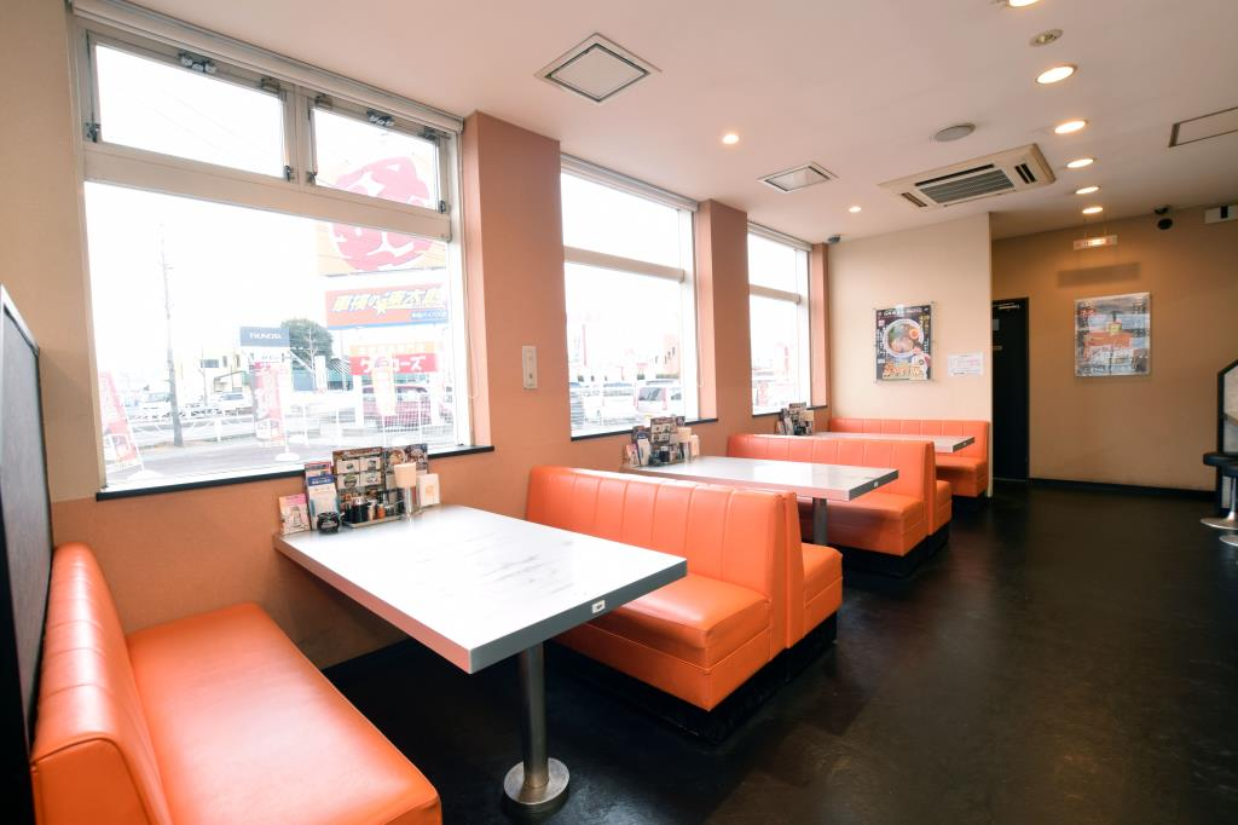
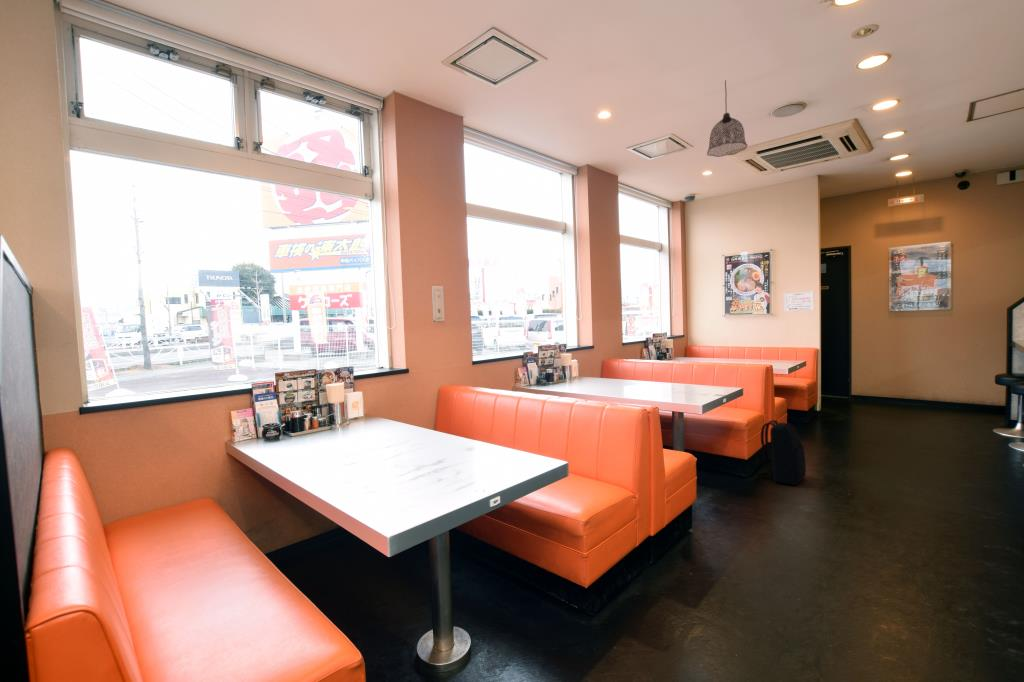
+ pendant lamp (726, 115)
+ backpack (780, 449)
